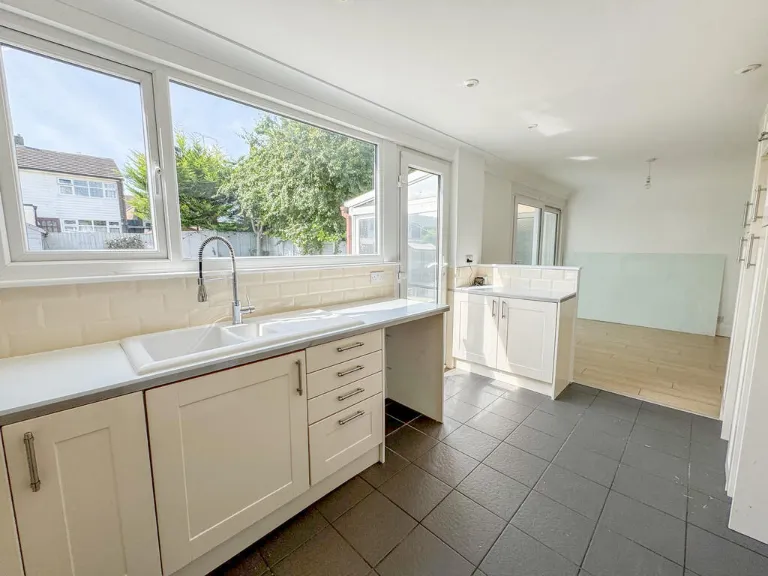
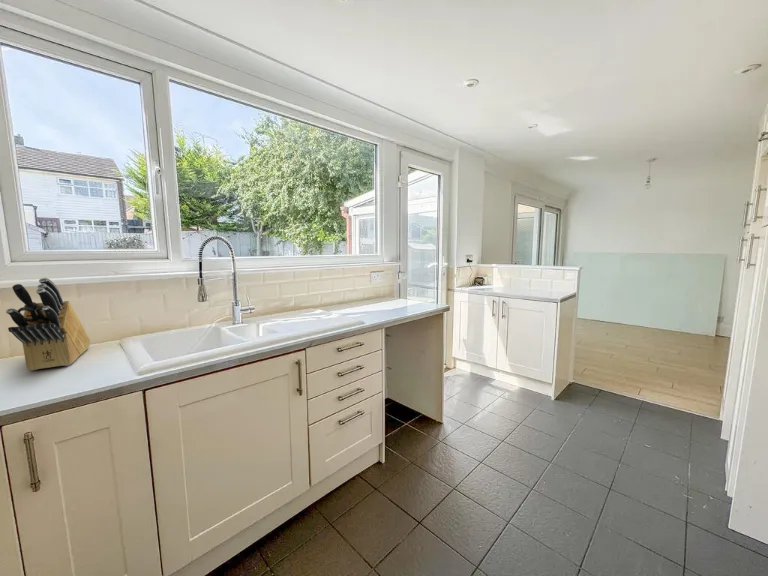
+ knife block (52, 319)
